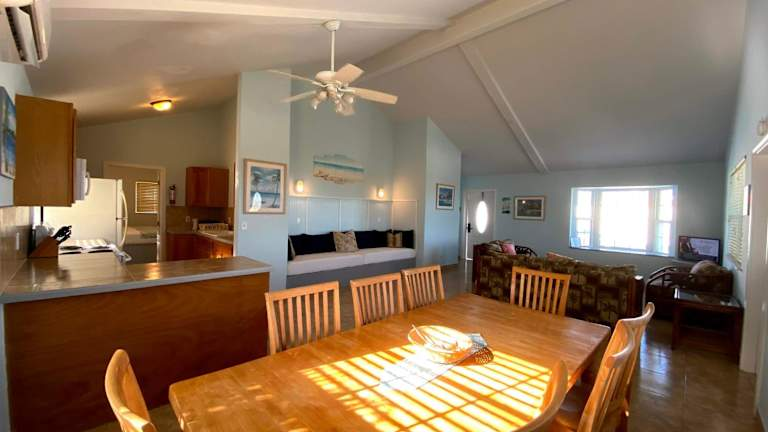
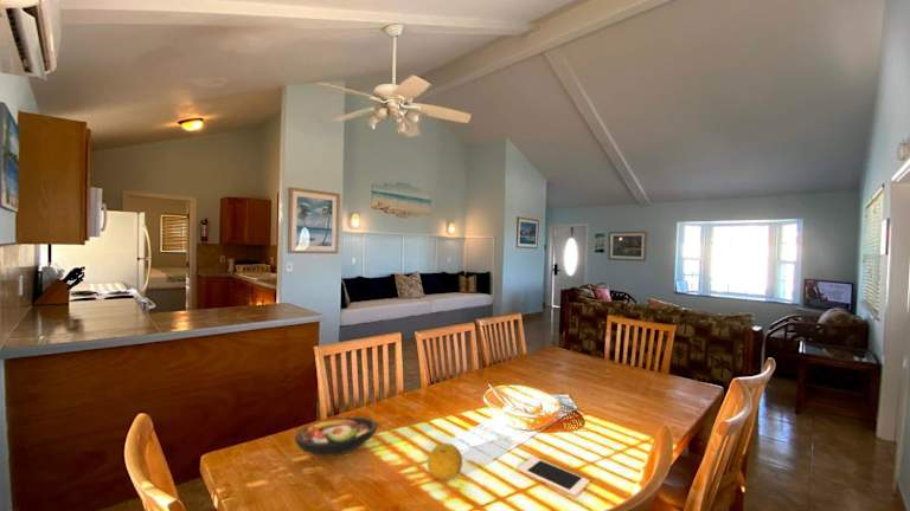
+ cell phone (552, 474)
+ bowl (337, 436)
+ fruit (444, 460)
